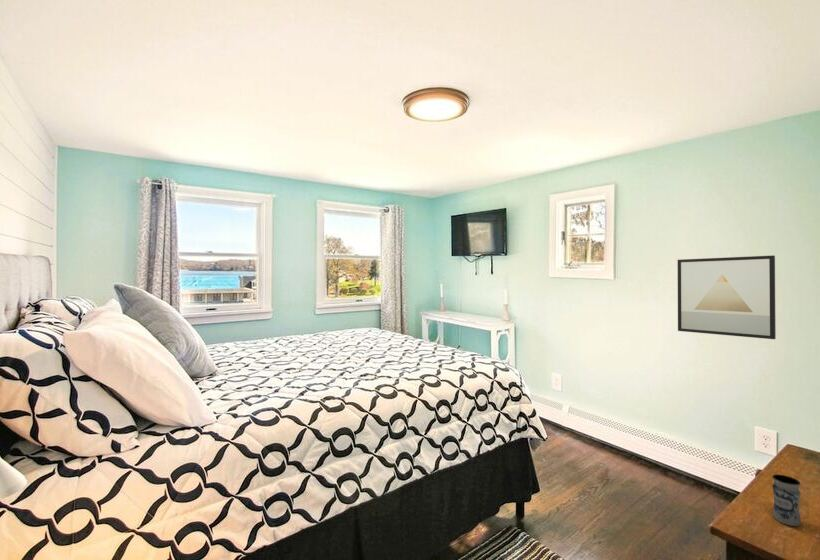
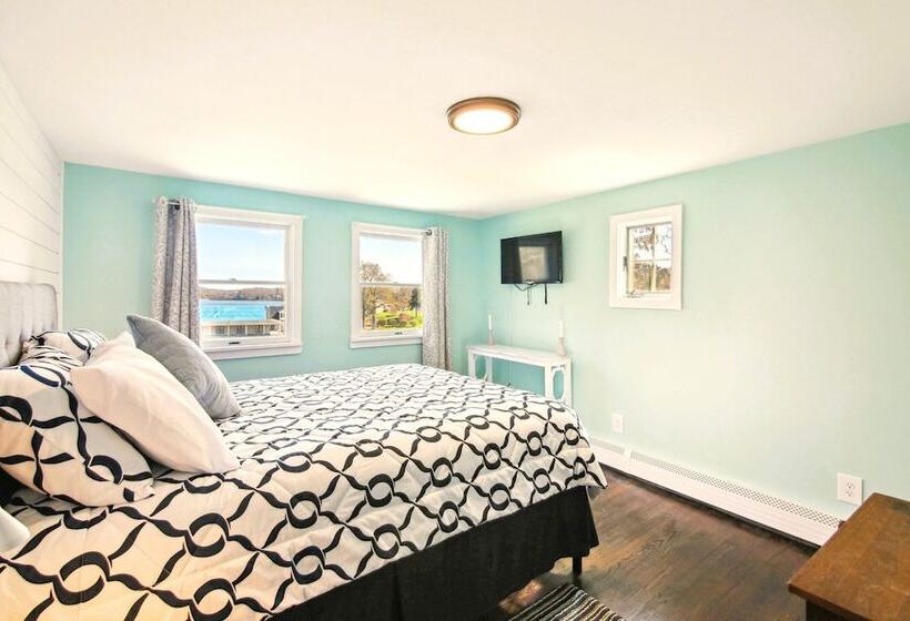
- jar (786, 499)
- wall art (722, 296)
